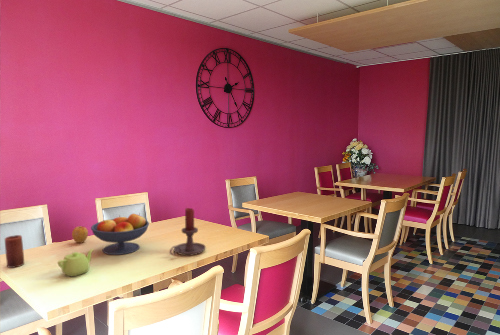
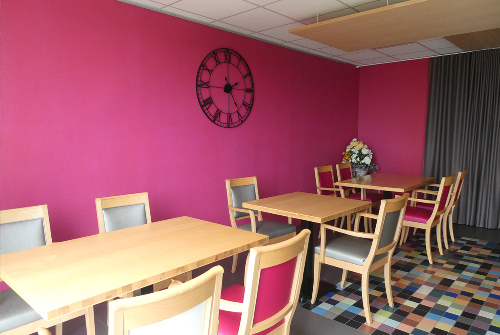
- candle holder (186, 230)
- candle (14, 251)
- teapot (77, 262)
- apple (80, 234)
- fruit bowl (121, 232)
